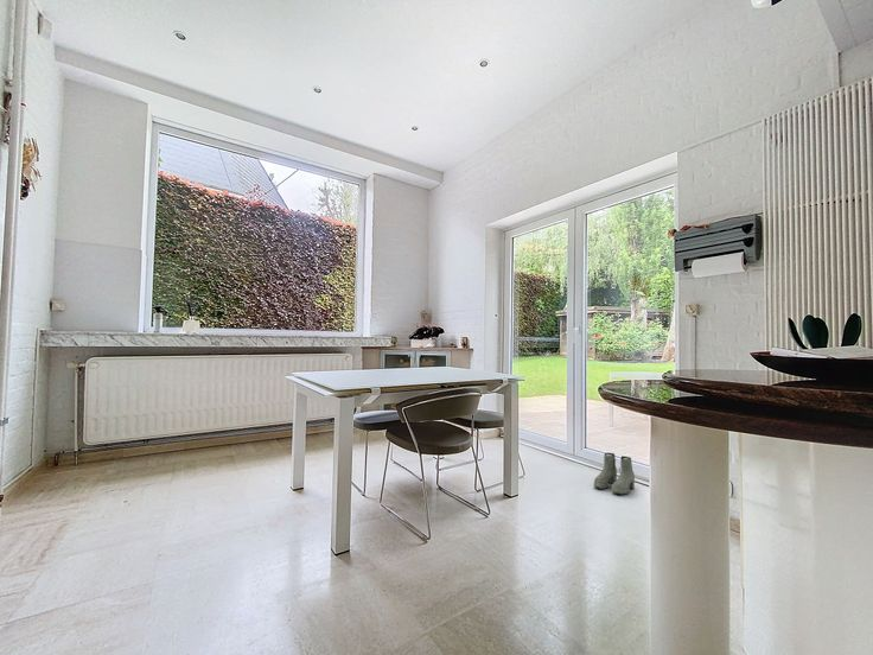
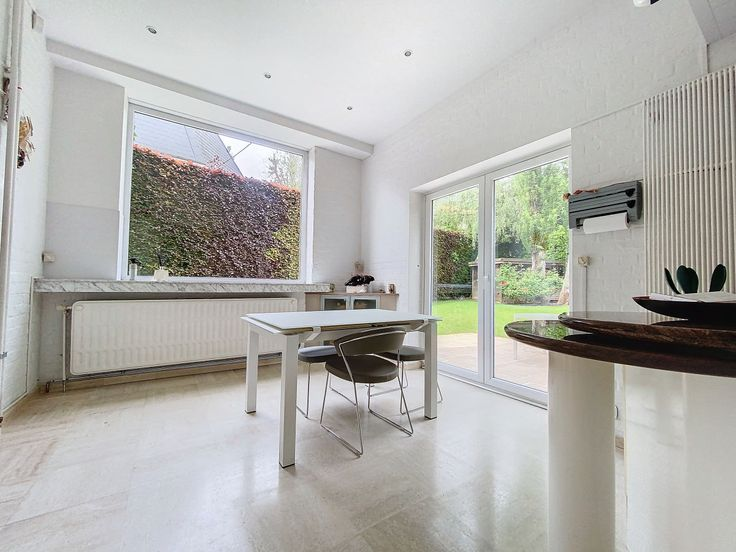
- boots (614, 471)
